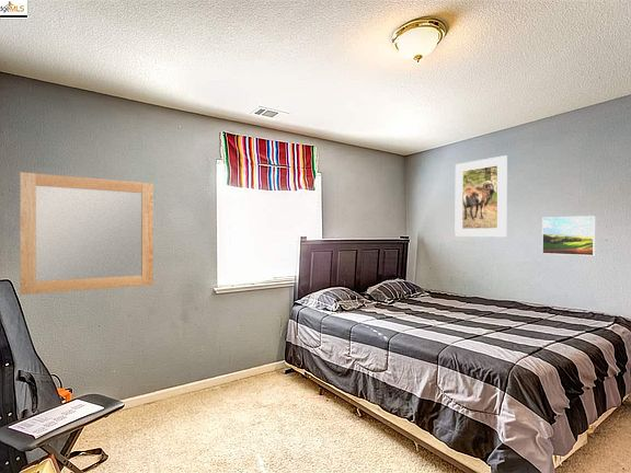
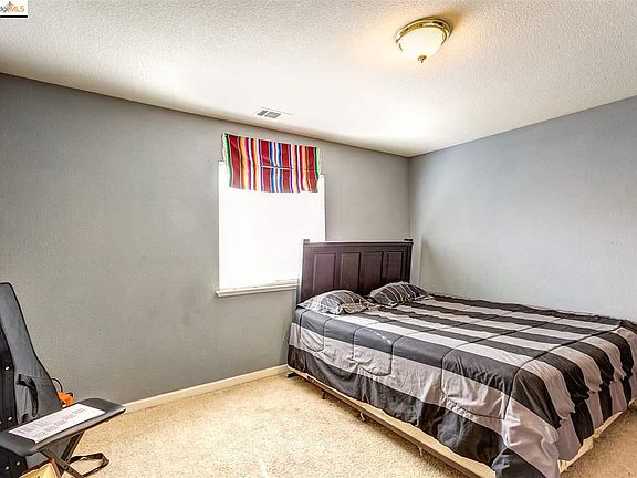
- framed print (566, 235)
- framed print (479, 198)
- home mirror (92, 233)
